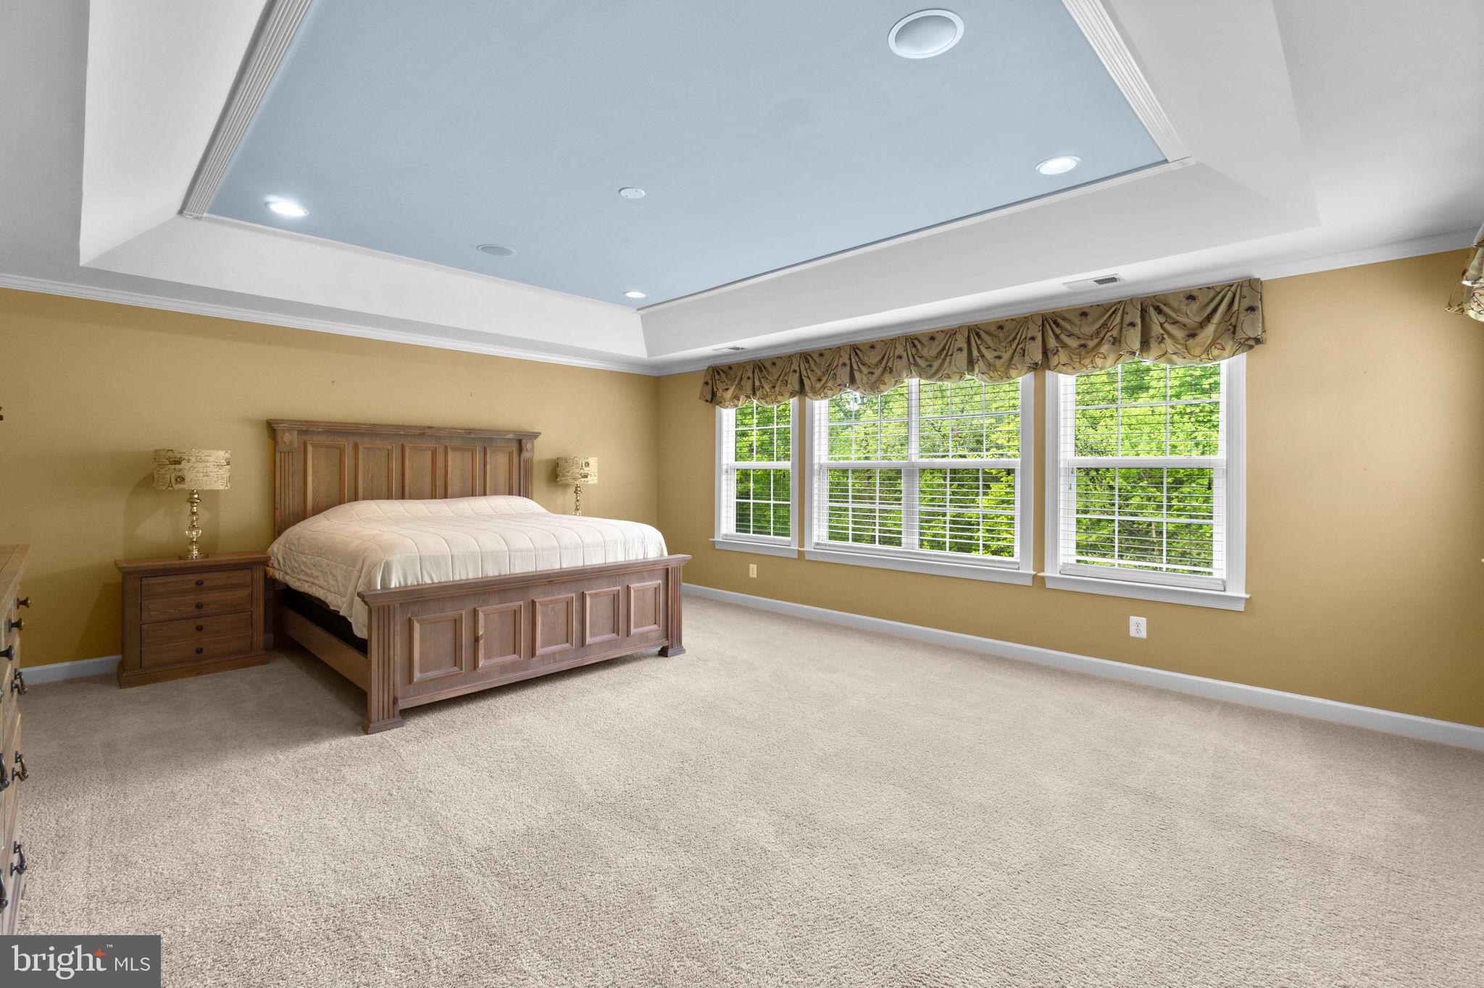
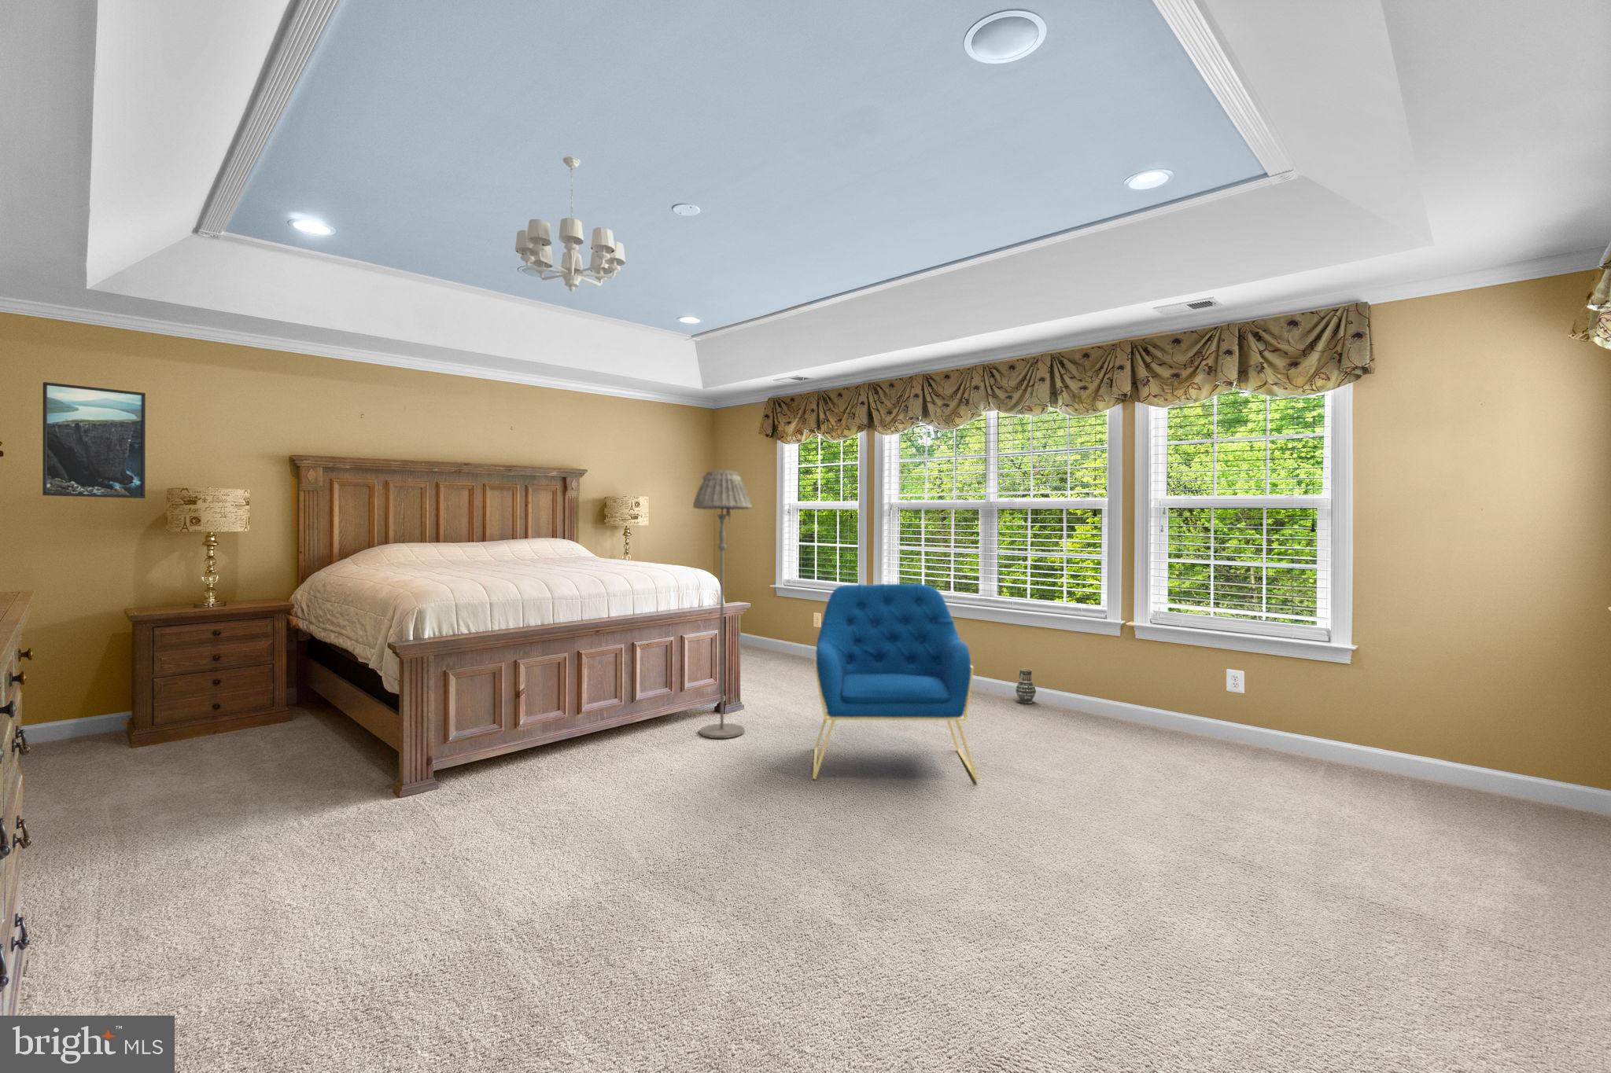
+ floor lamp (722, 601)
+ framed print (95, 442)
+ armchair (890, 675)
+ chandelier (571, 226)
+ vase (1025, 685)
